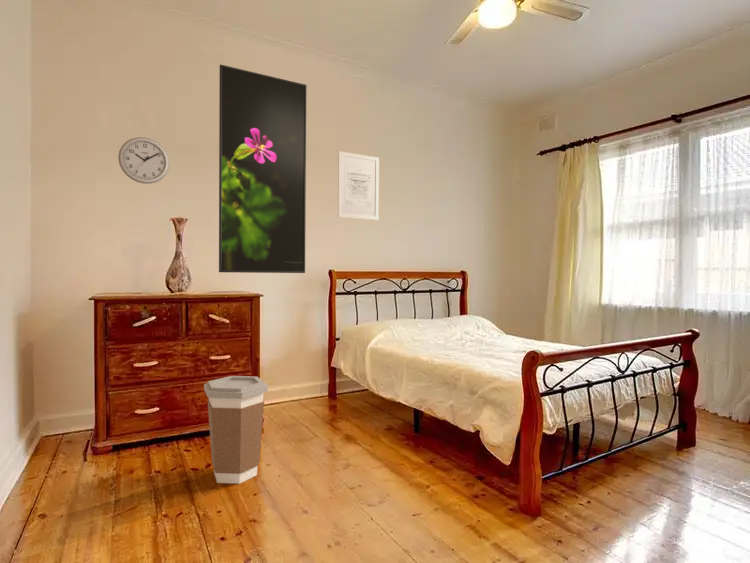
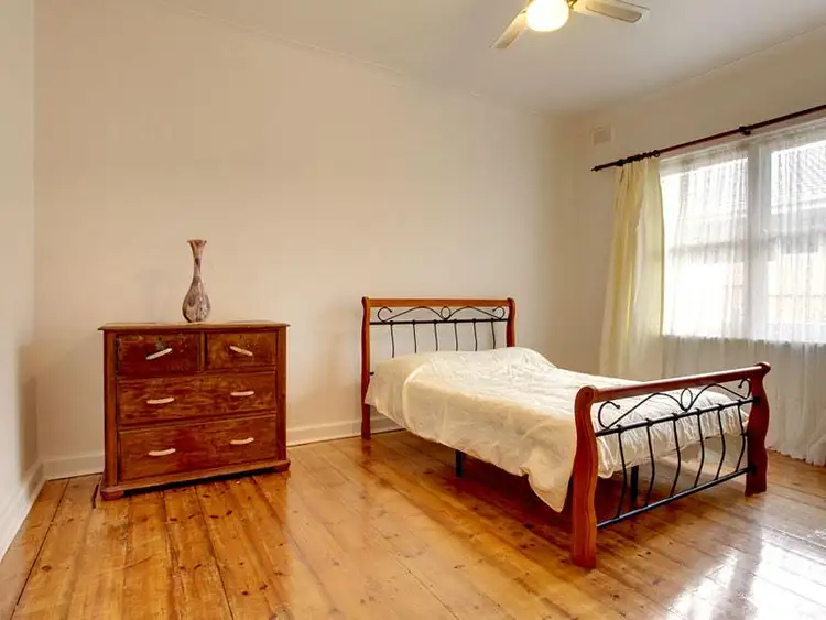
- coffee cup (235, 428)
- wall art (358, 186)
- wall clock (144, 160)
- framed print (264, 174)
